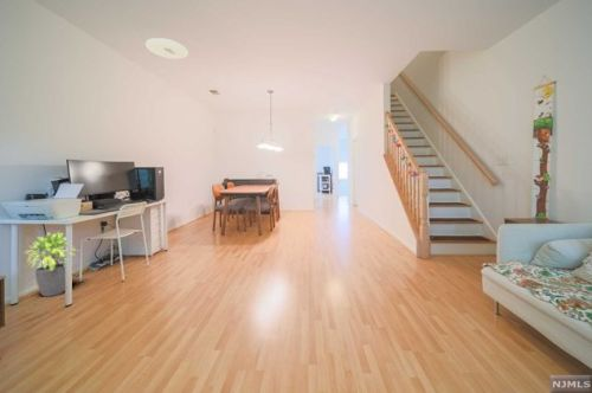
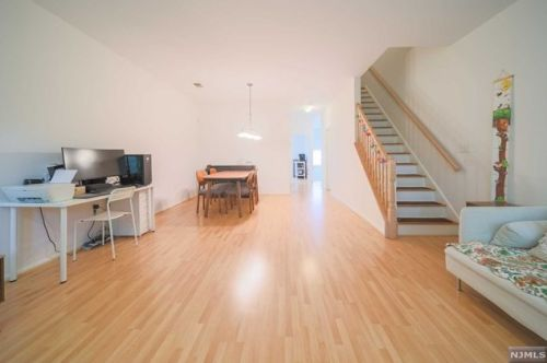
- potted plant (50, 262)
- ceiling light (167, 47)
